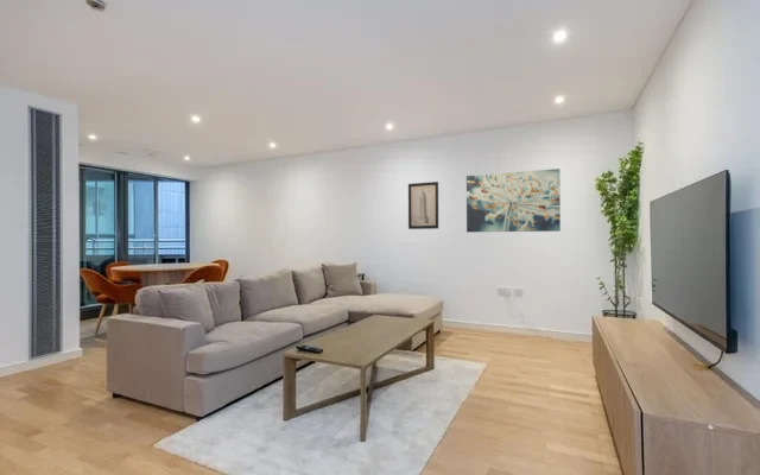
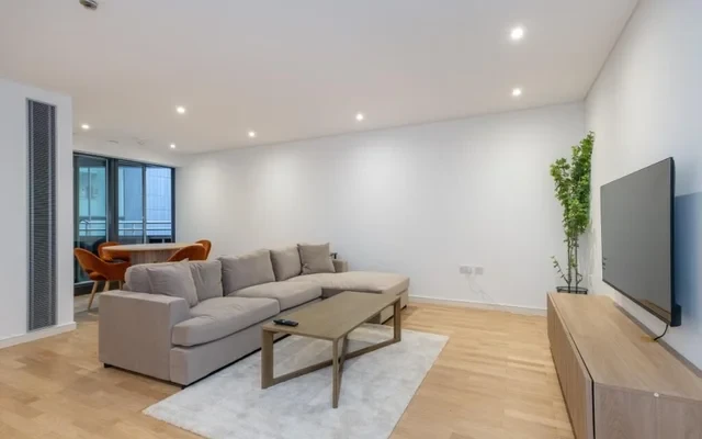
- wall art (423, 205)
- wall art (511, 202)
